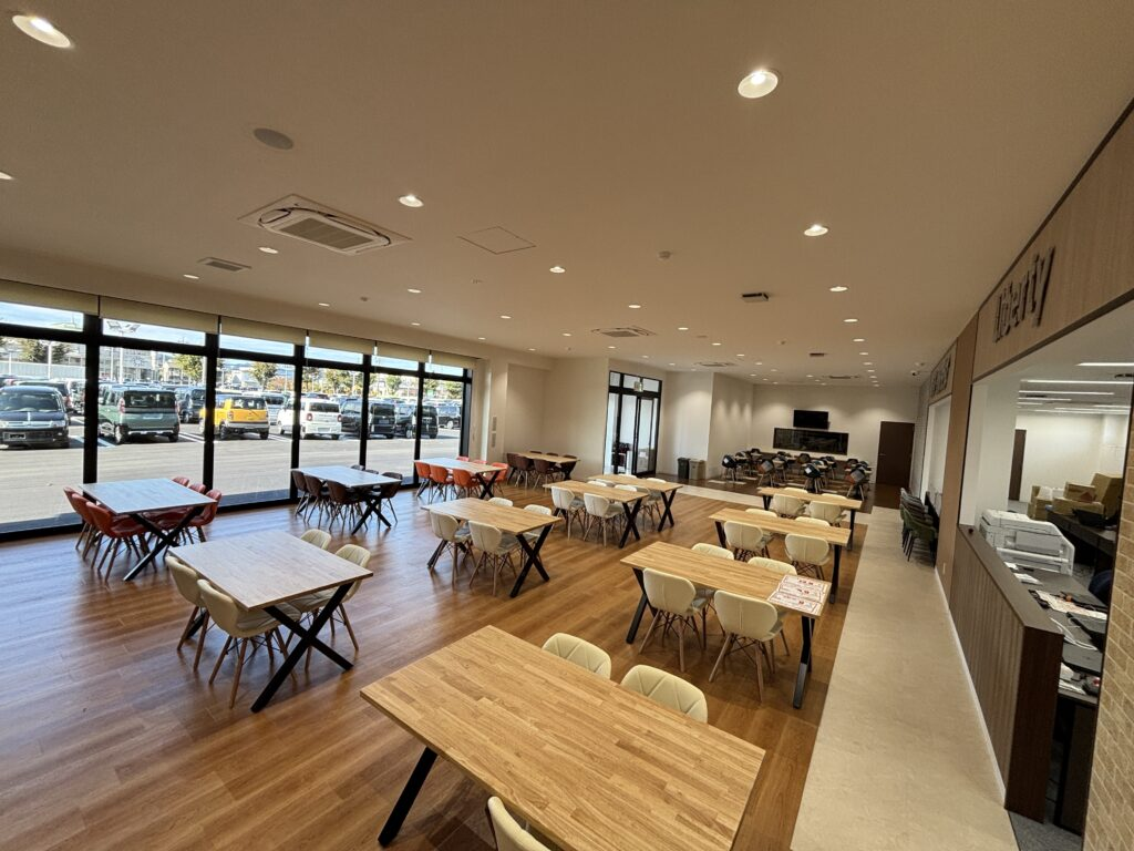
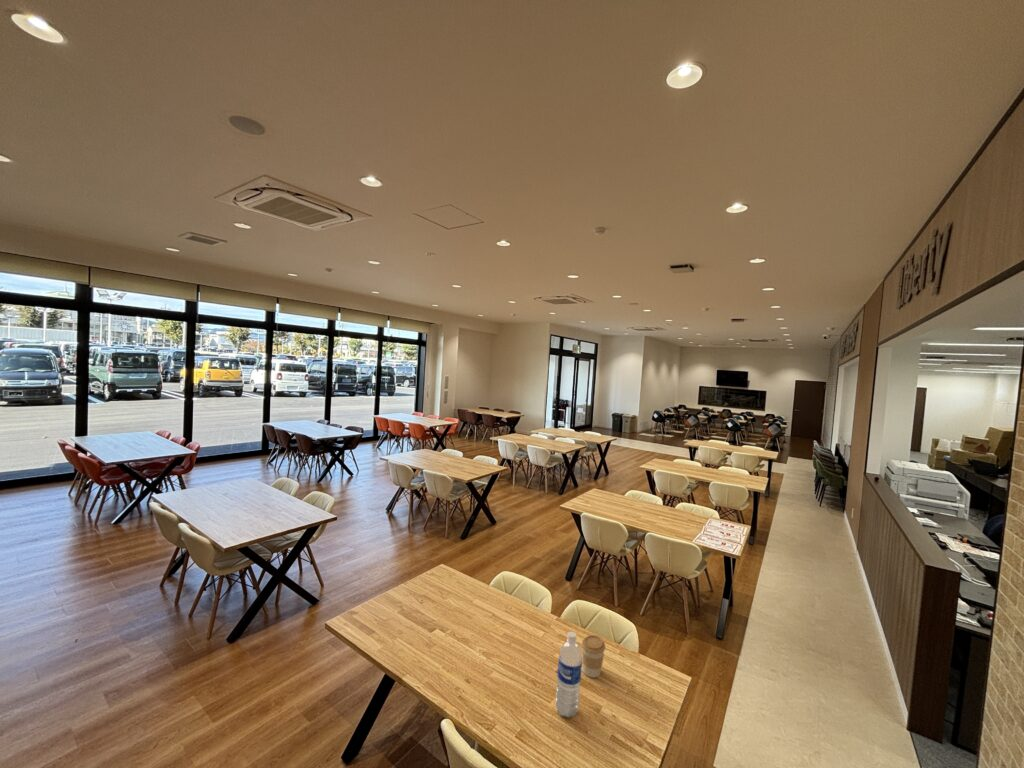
+ water bottle (569, 672)
+ coffee cup (592, 655)
